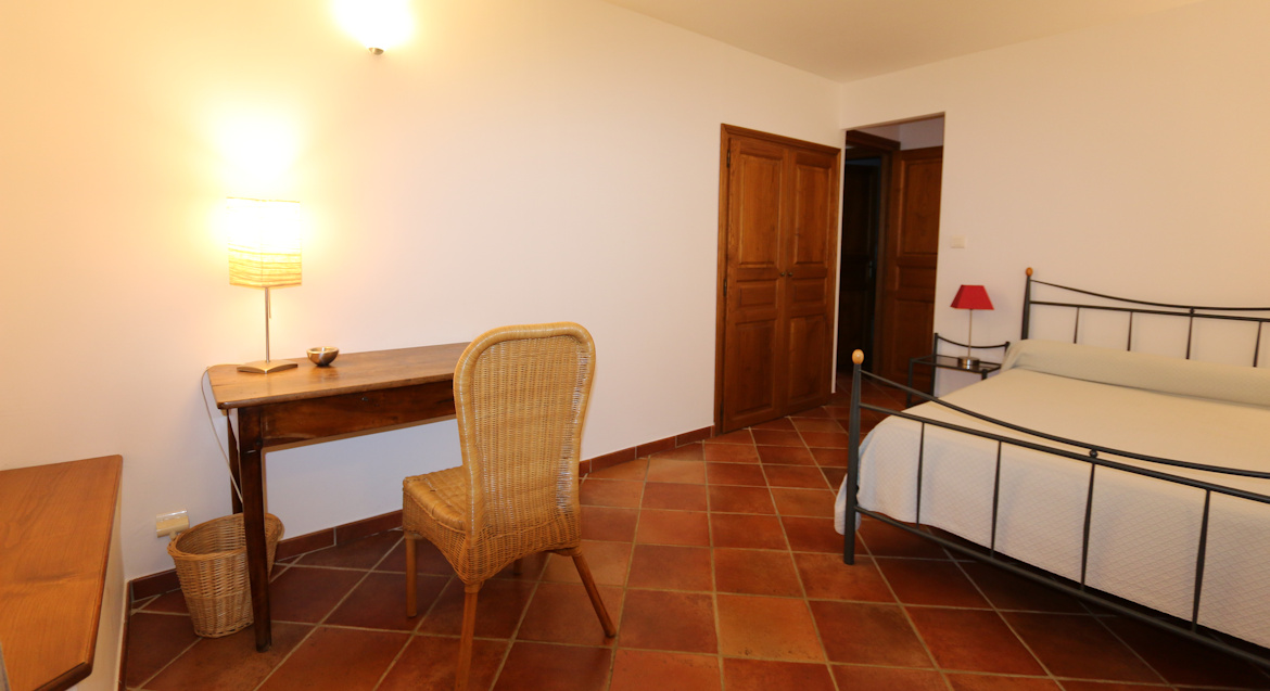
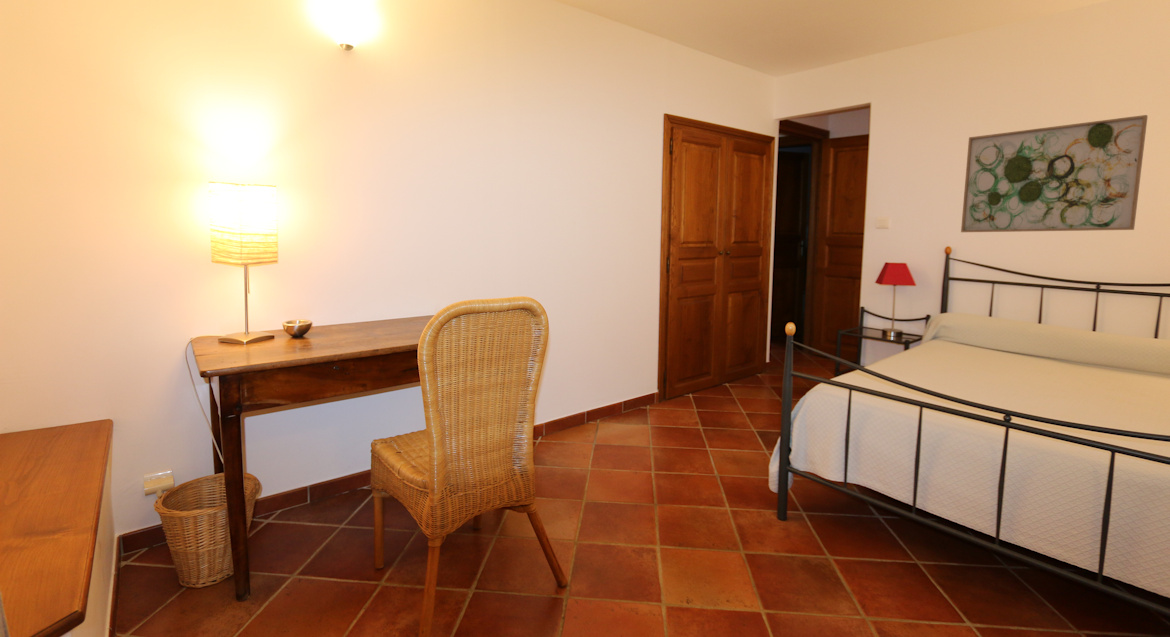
+ wall art (1044, 179)
